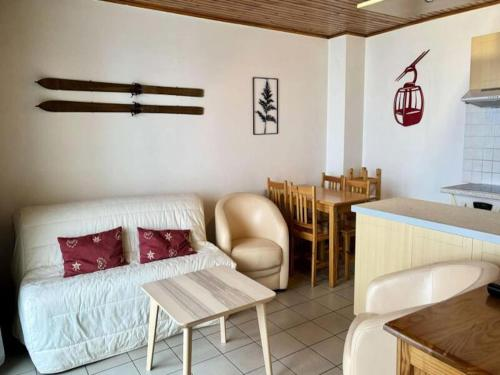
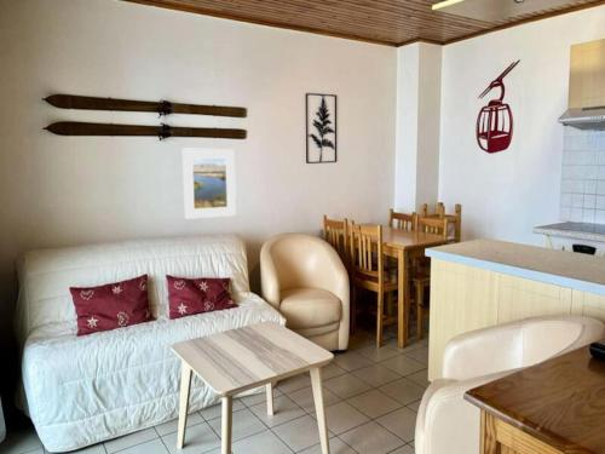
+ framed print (209, 183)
